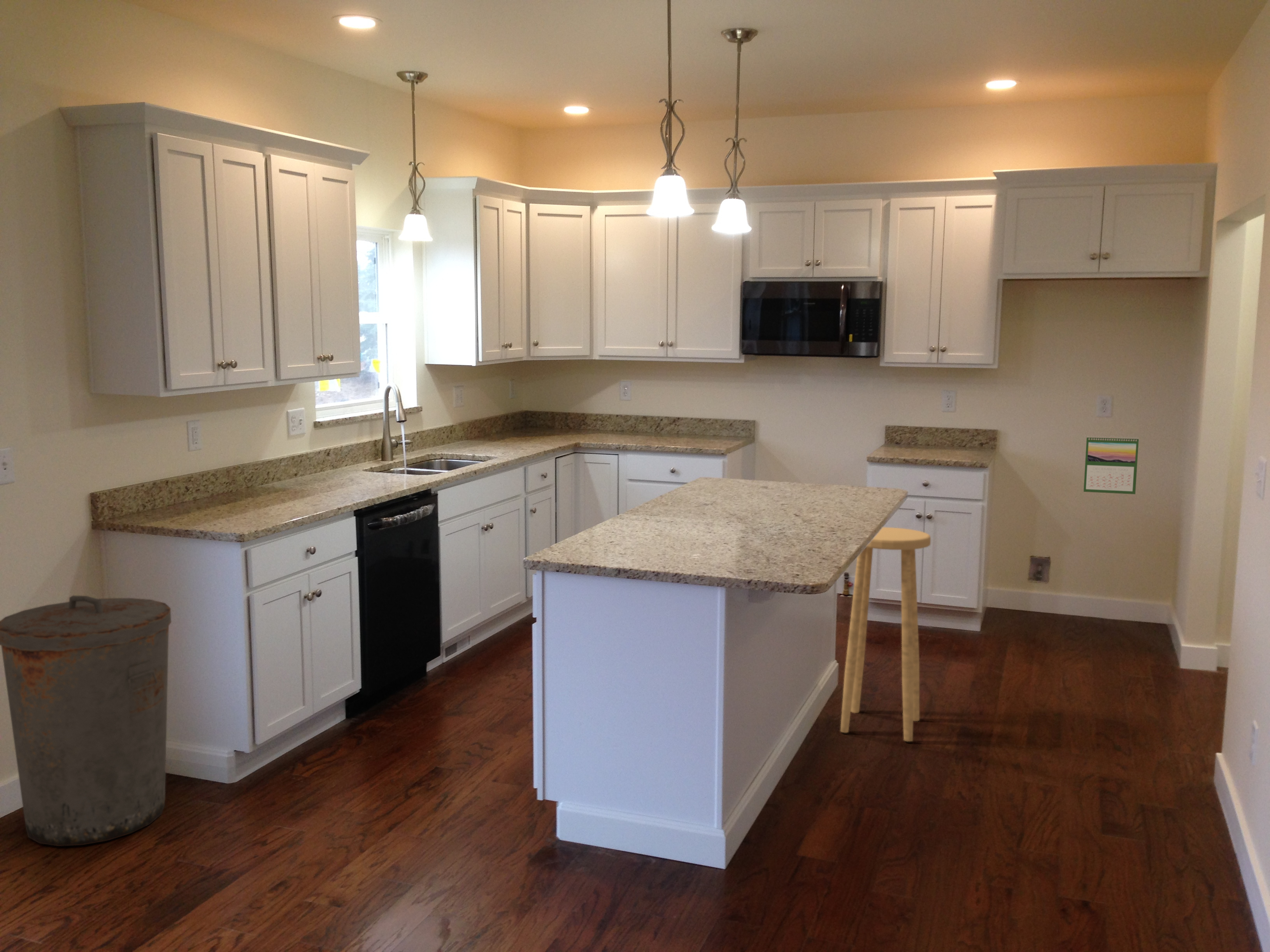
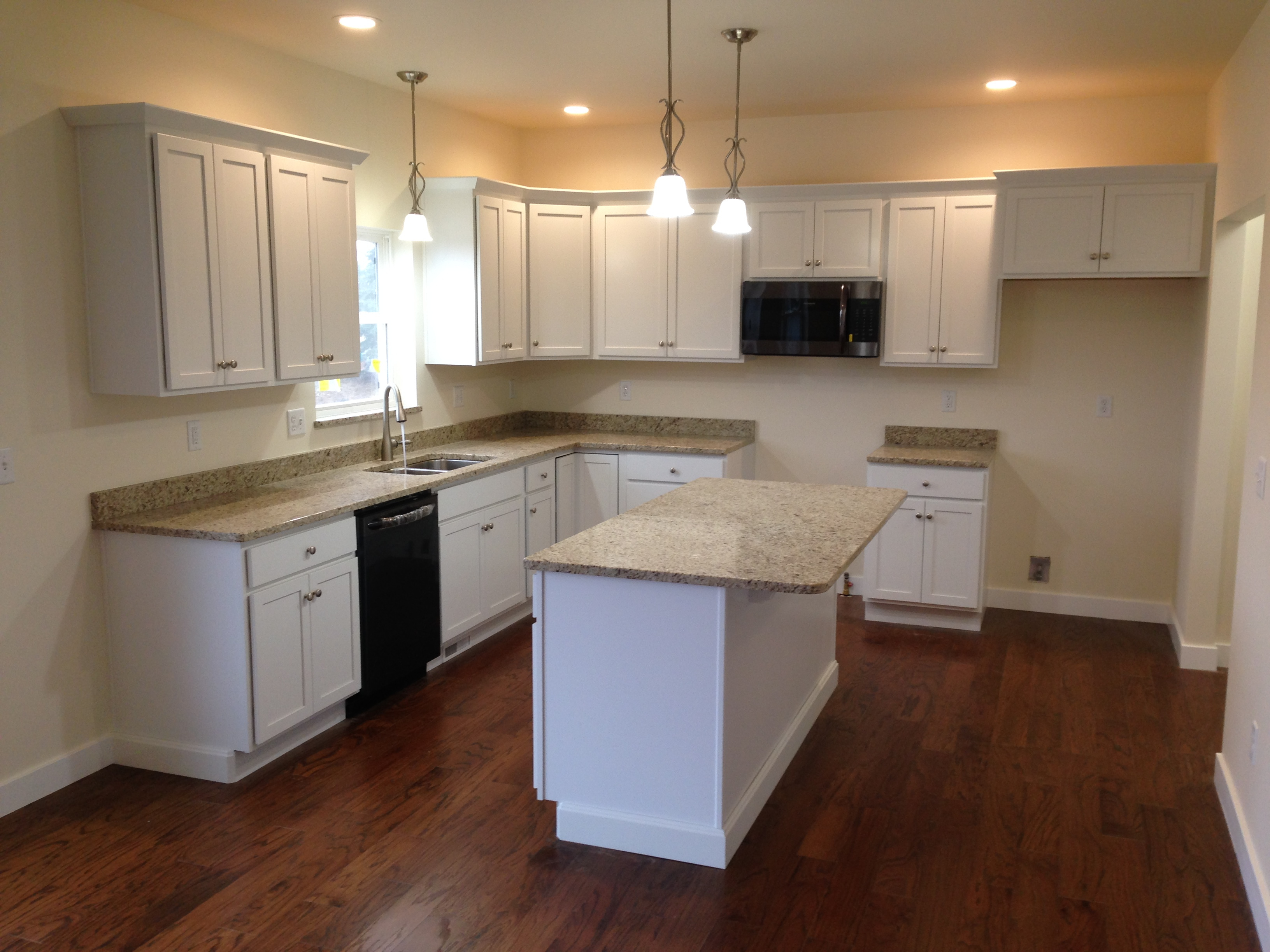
- calendar (1111, 464)
- stool (902, 630)
- trash can (91, 708)
